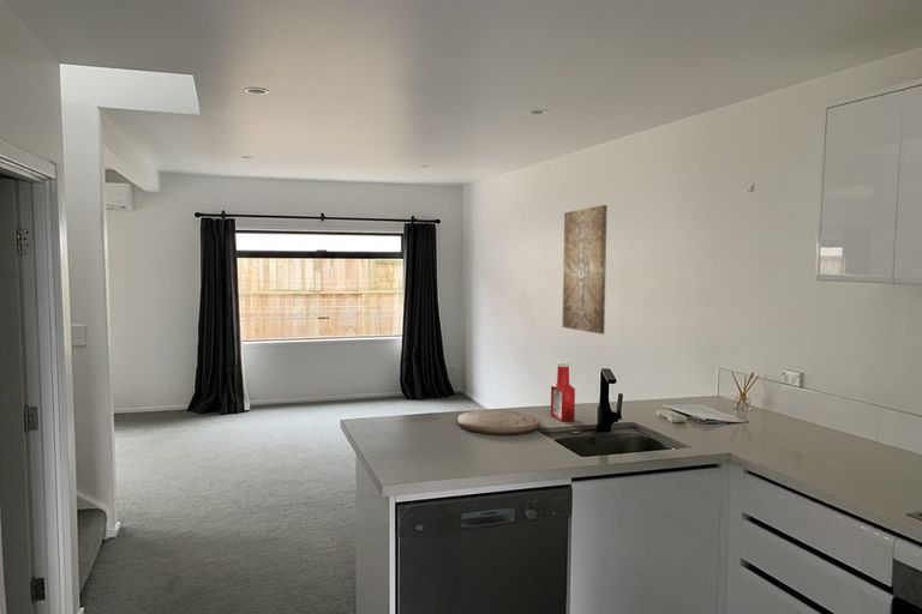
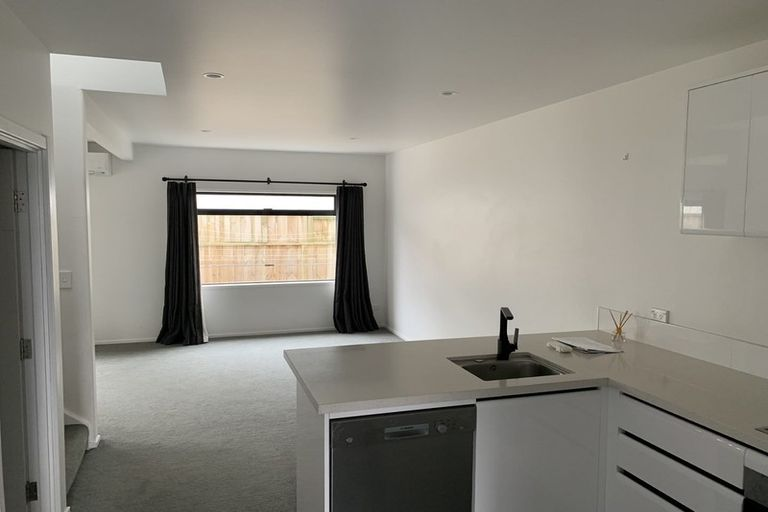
- cutting board (498, 421)
- wall art (583, 270)
- soap bottle (562, 390)
